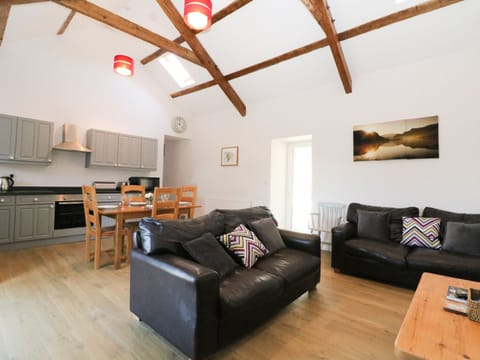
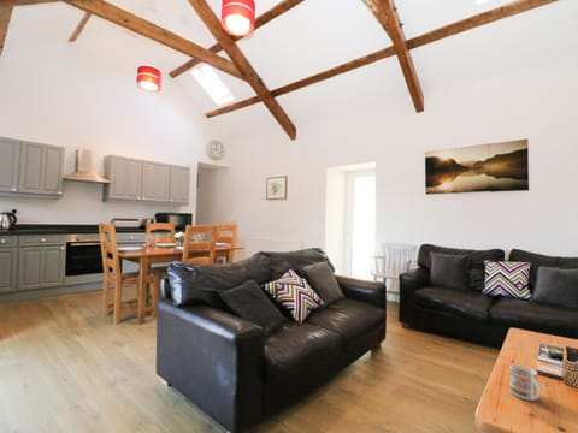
+ mug (524, 382)
